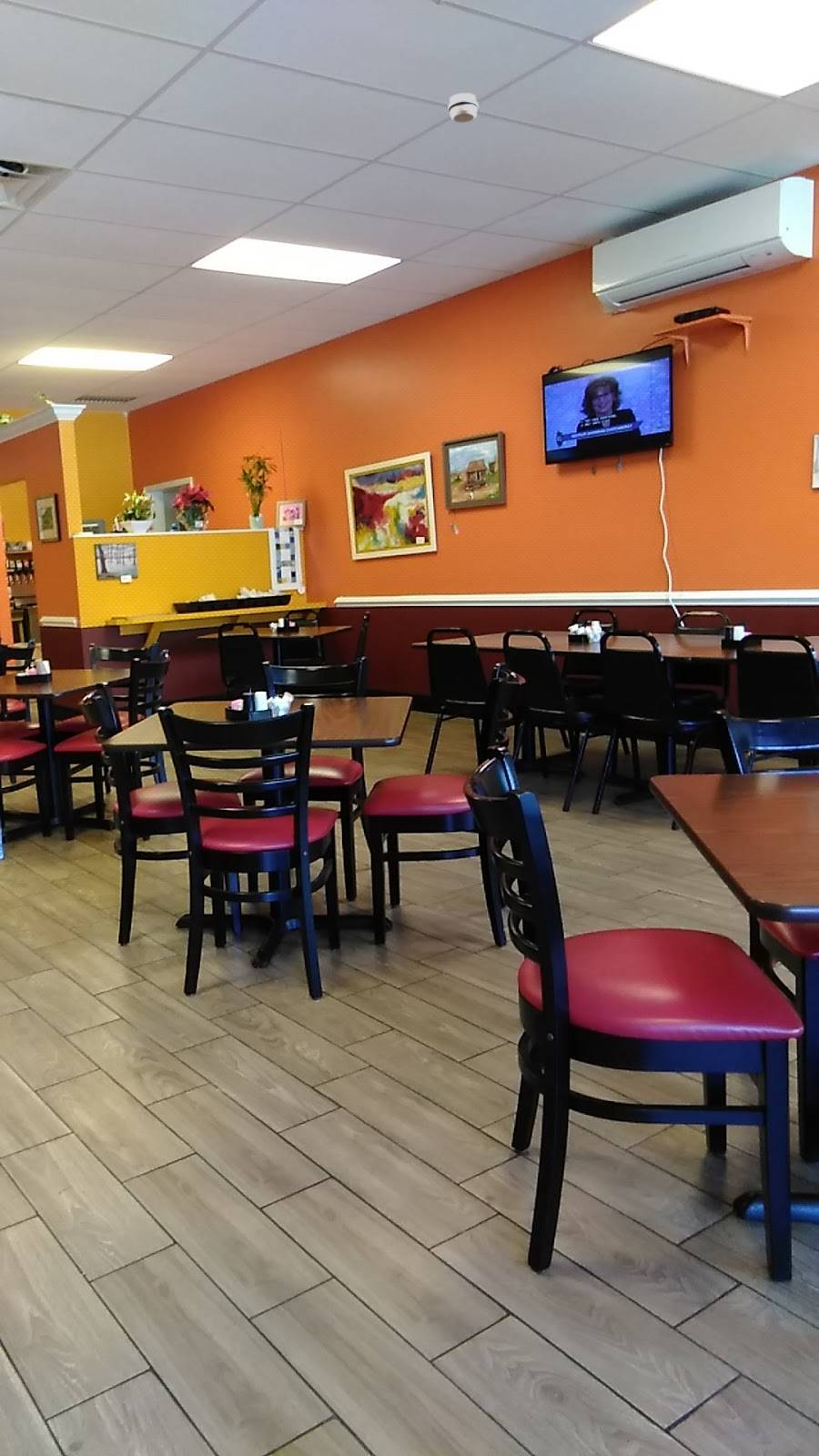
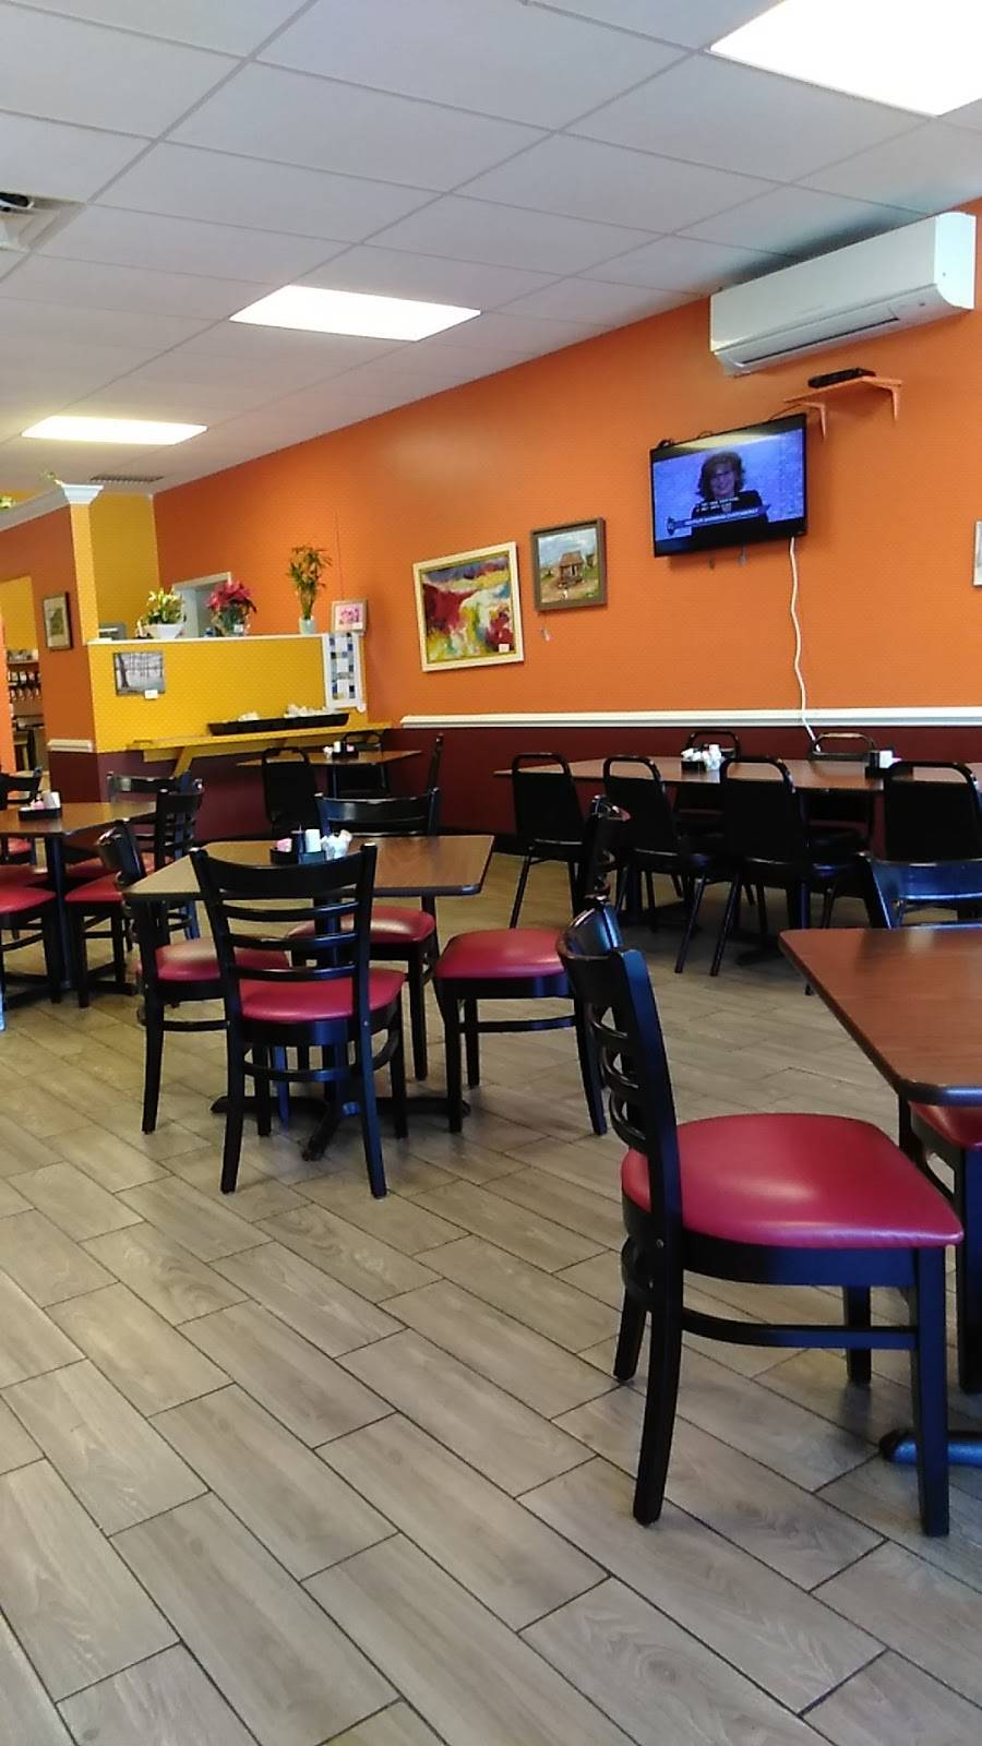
- smoke detector (463, 108)
